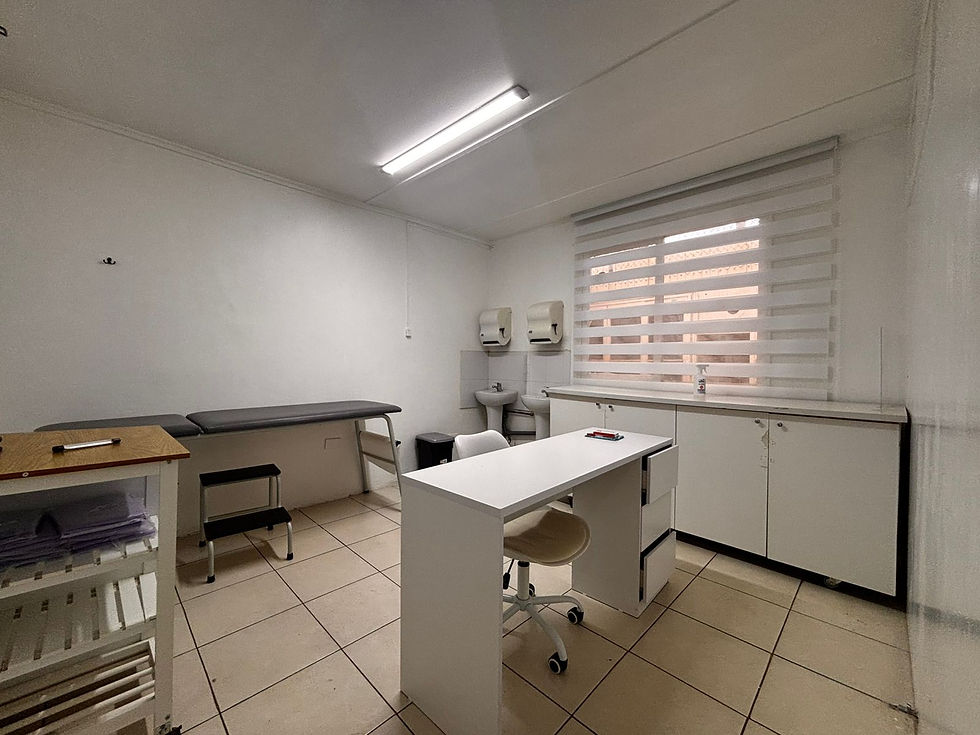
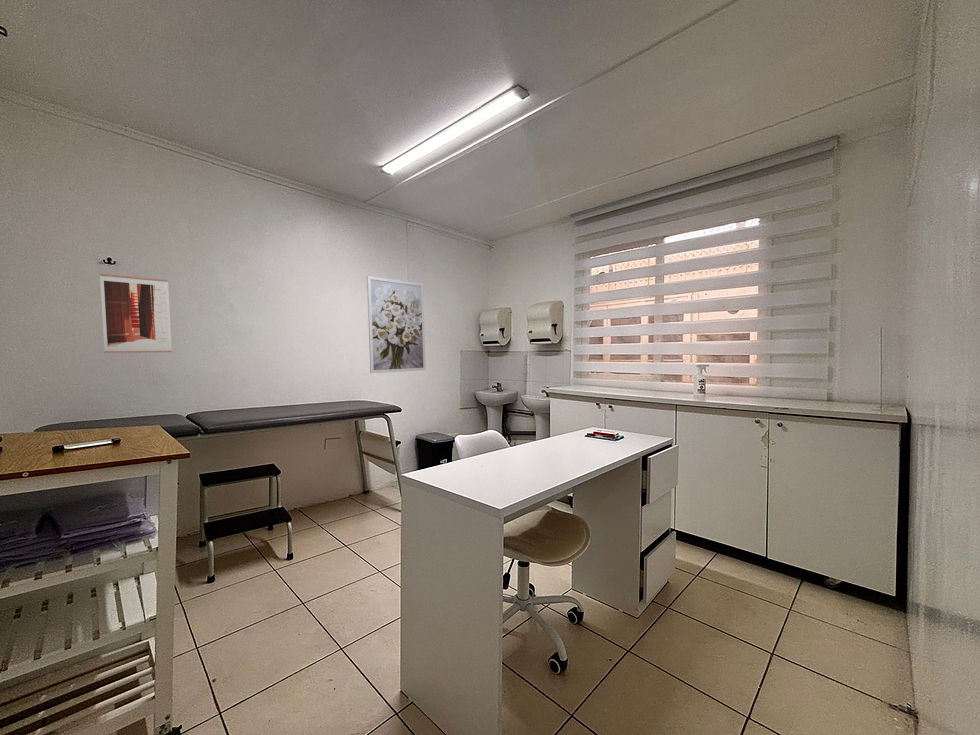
+ wall art (137, 314)
+ wall art (398, 326)
